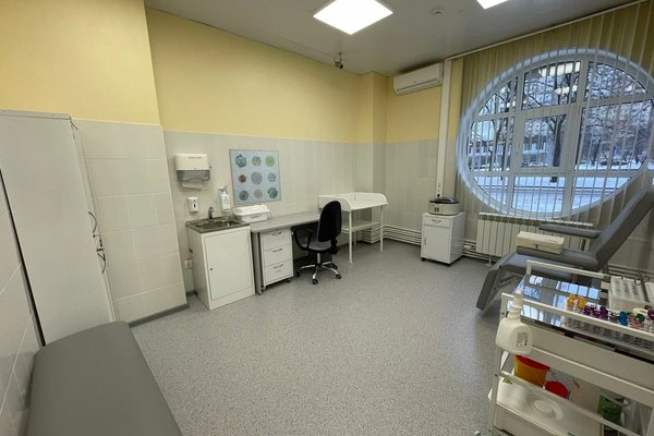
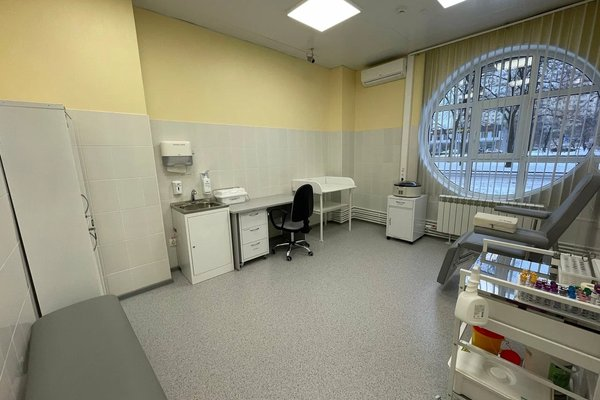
- wall art (257, 177)
